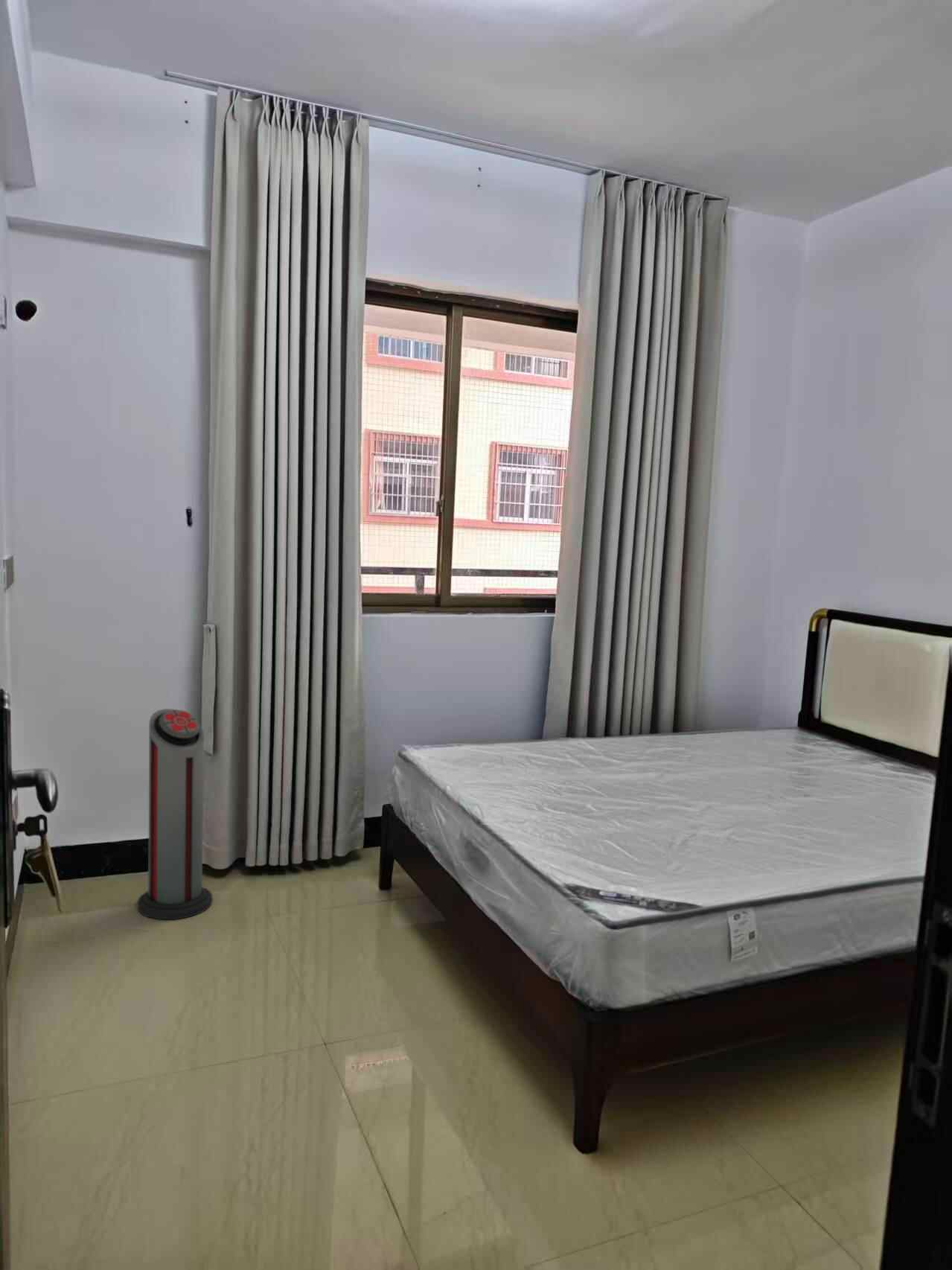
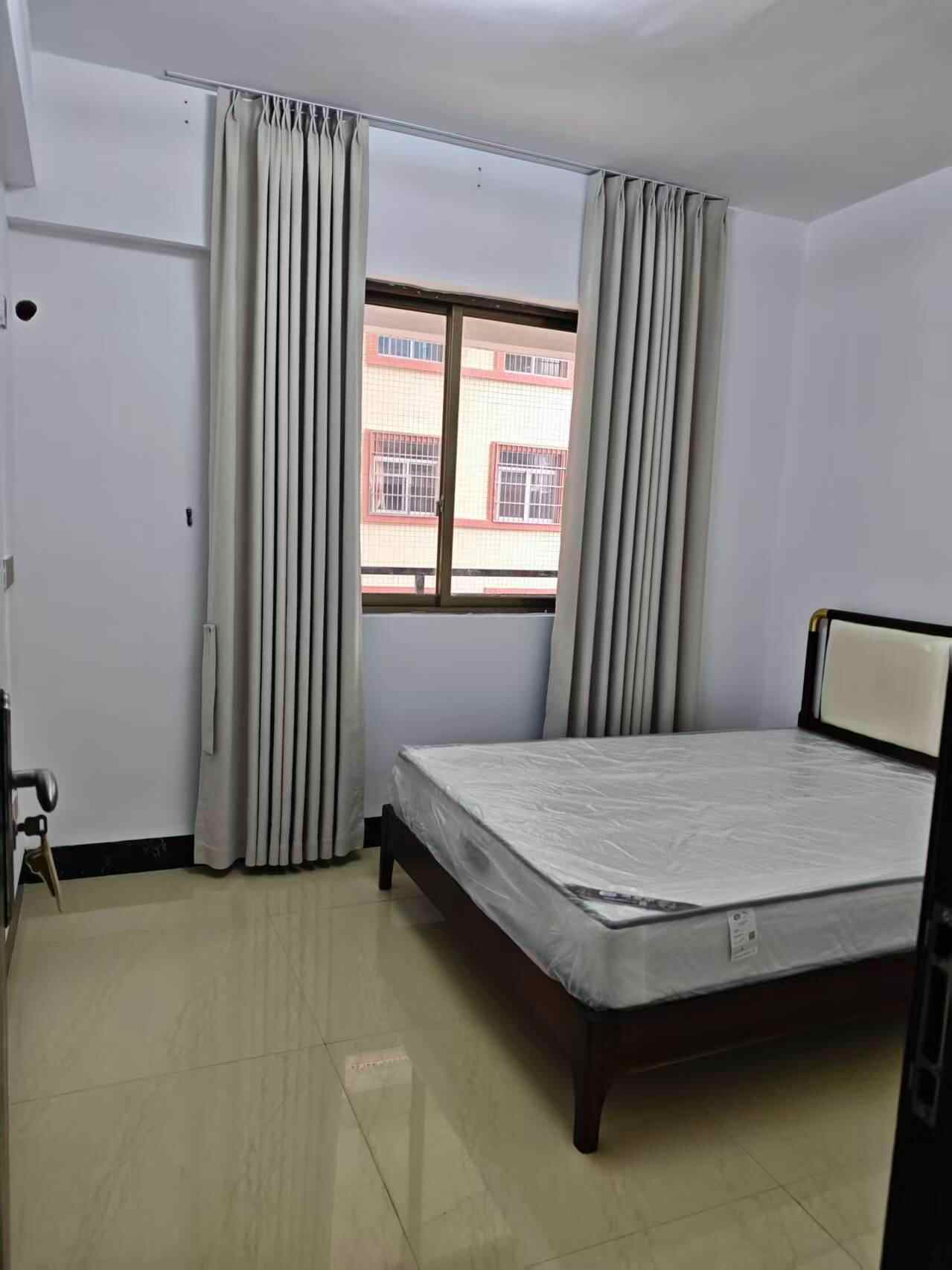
- air purifier (176, 808)
